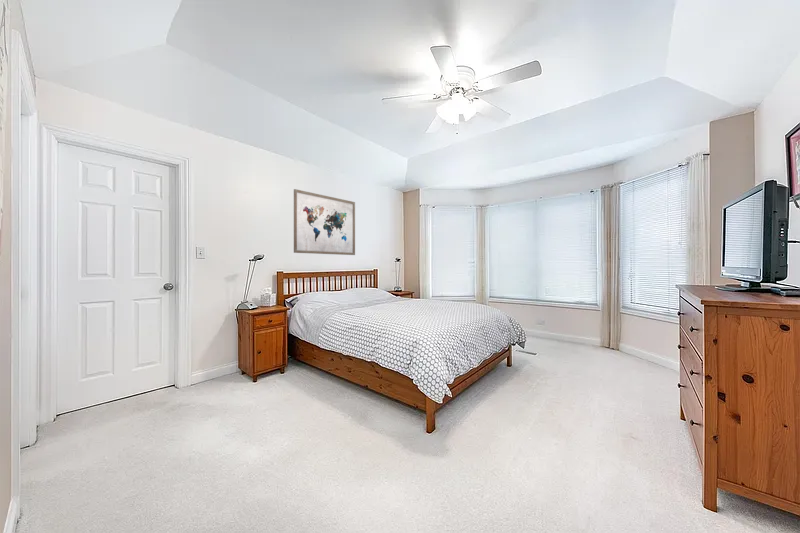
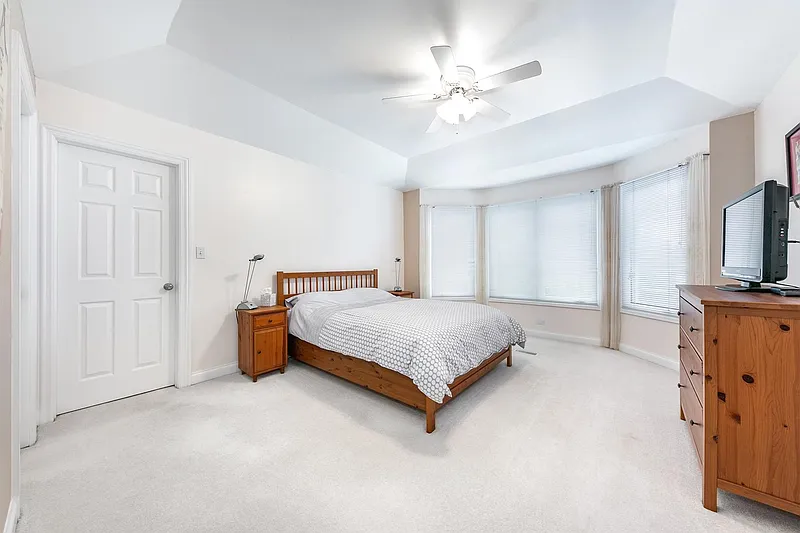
- wall art (327, 225)
